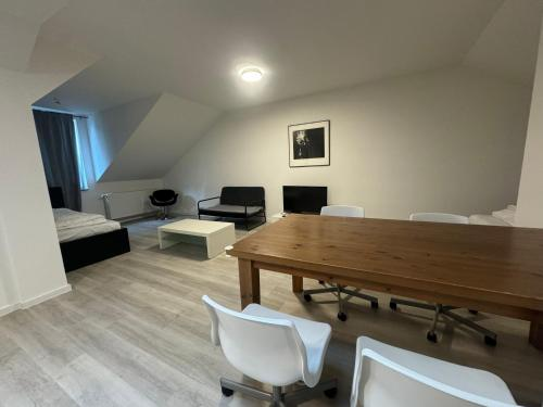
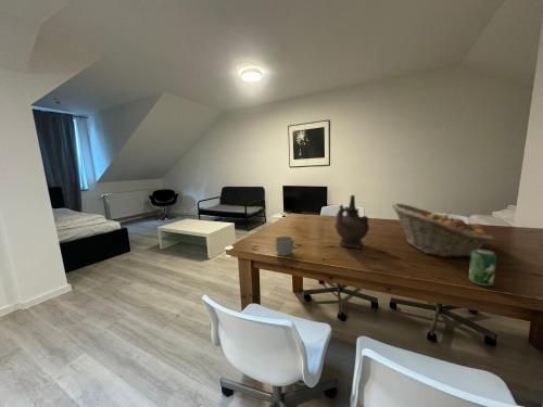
+ ceremonial vessel (350, 220)
+ fruit basket (434, 226)
+ beverage can (482, 266)
+ mug (287, 245)
